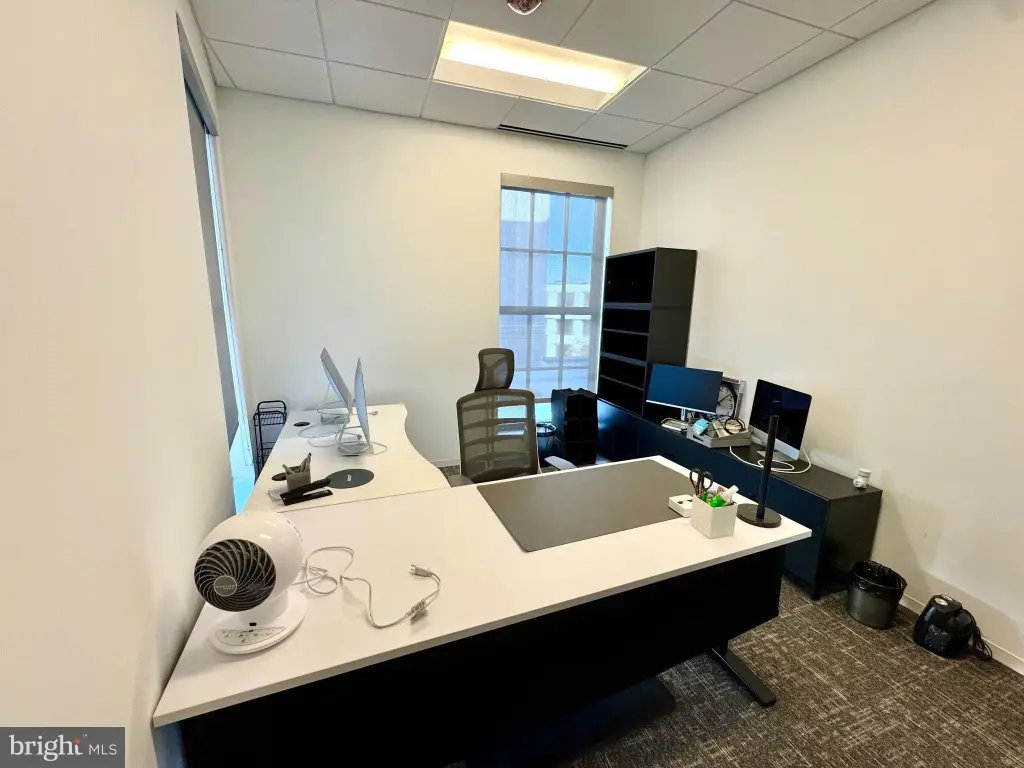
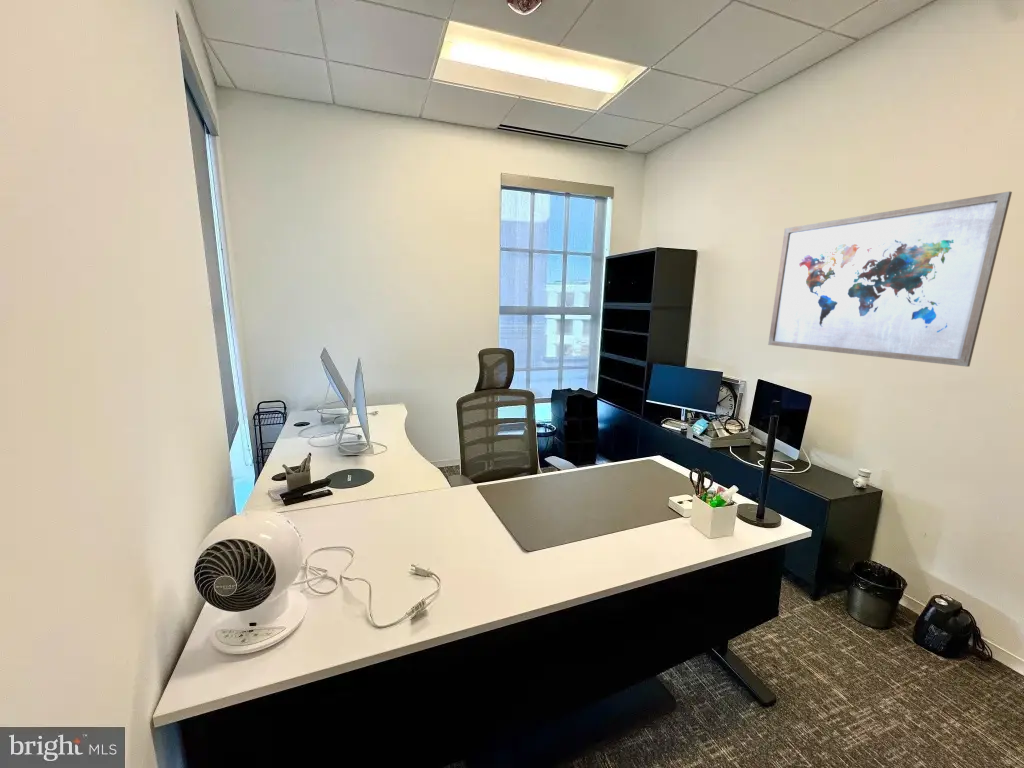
+ wall art (861, 286)
